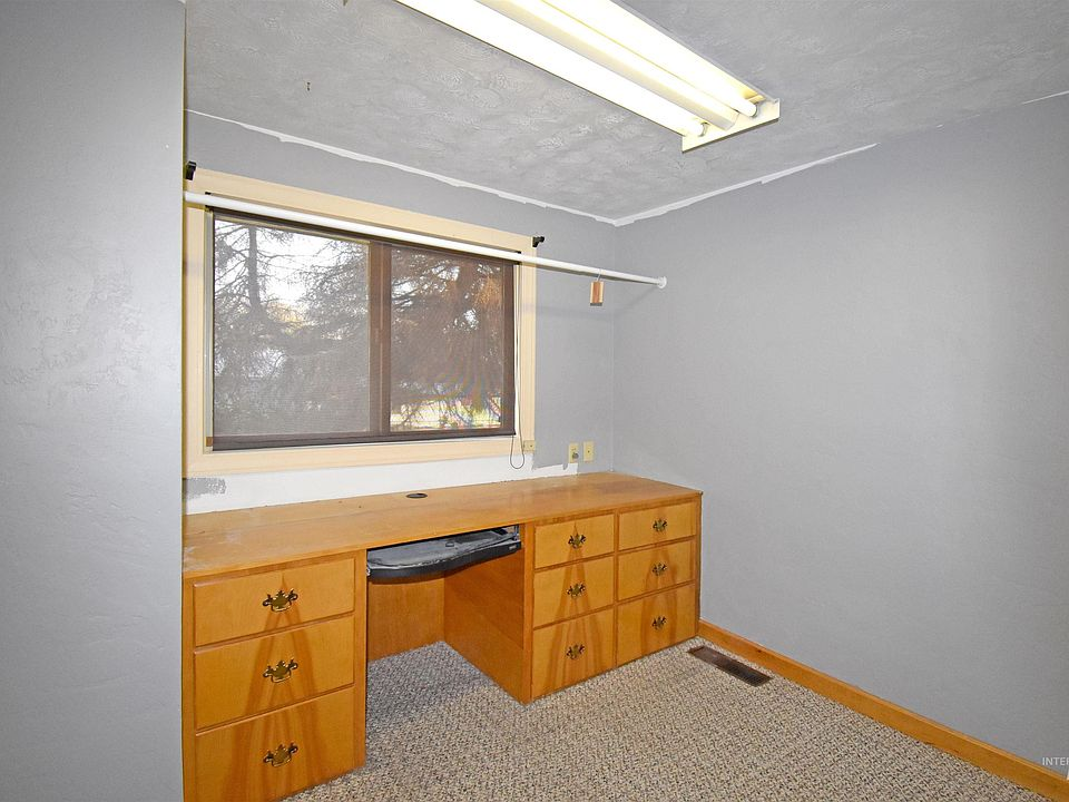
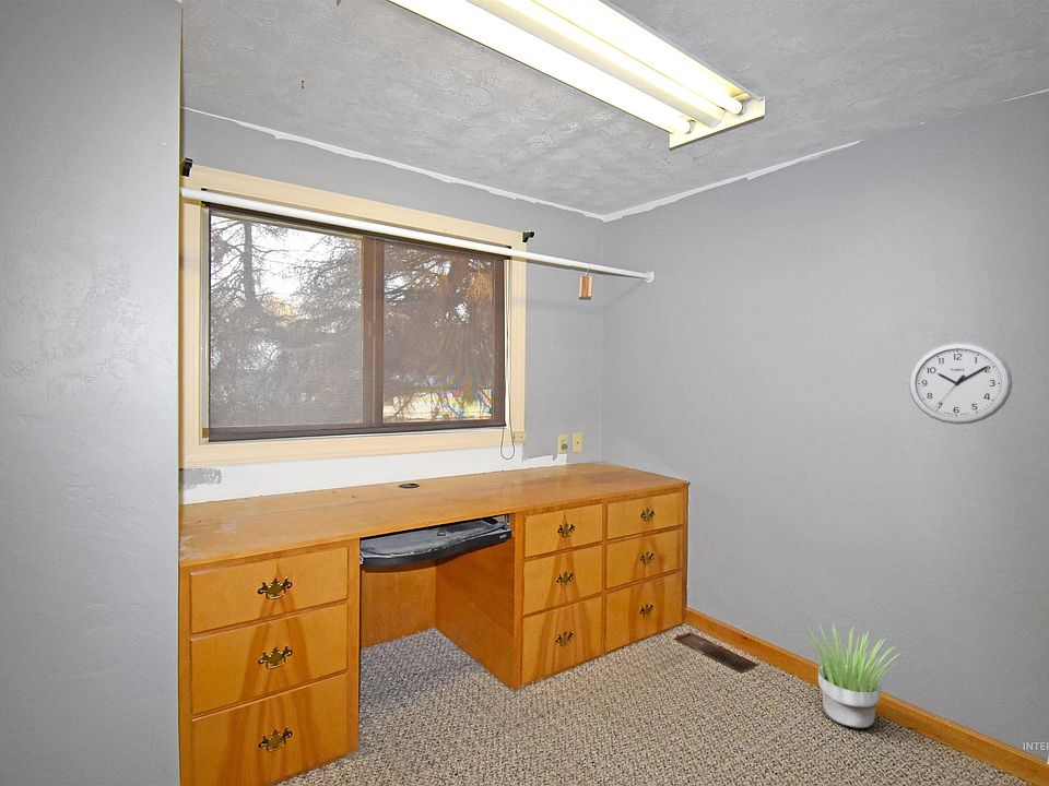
+ potted plant (847, 679)
+ wall clock (956, 382)
